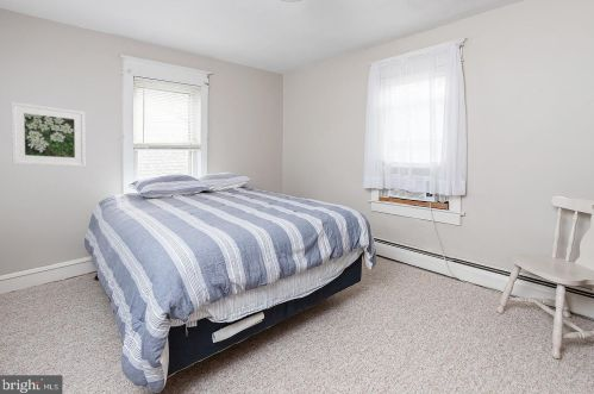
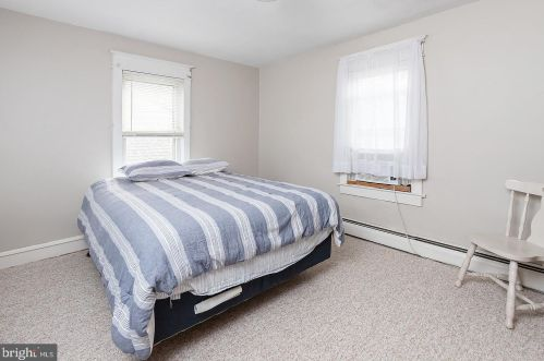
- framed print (50, 136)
